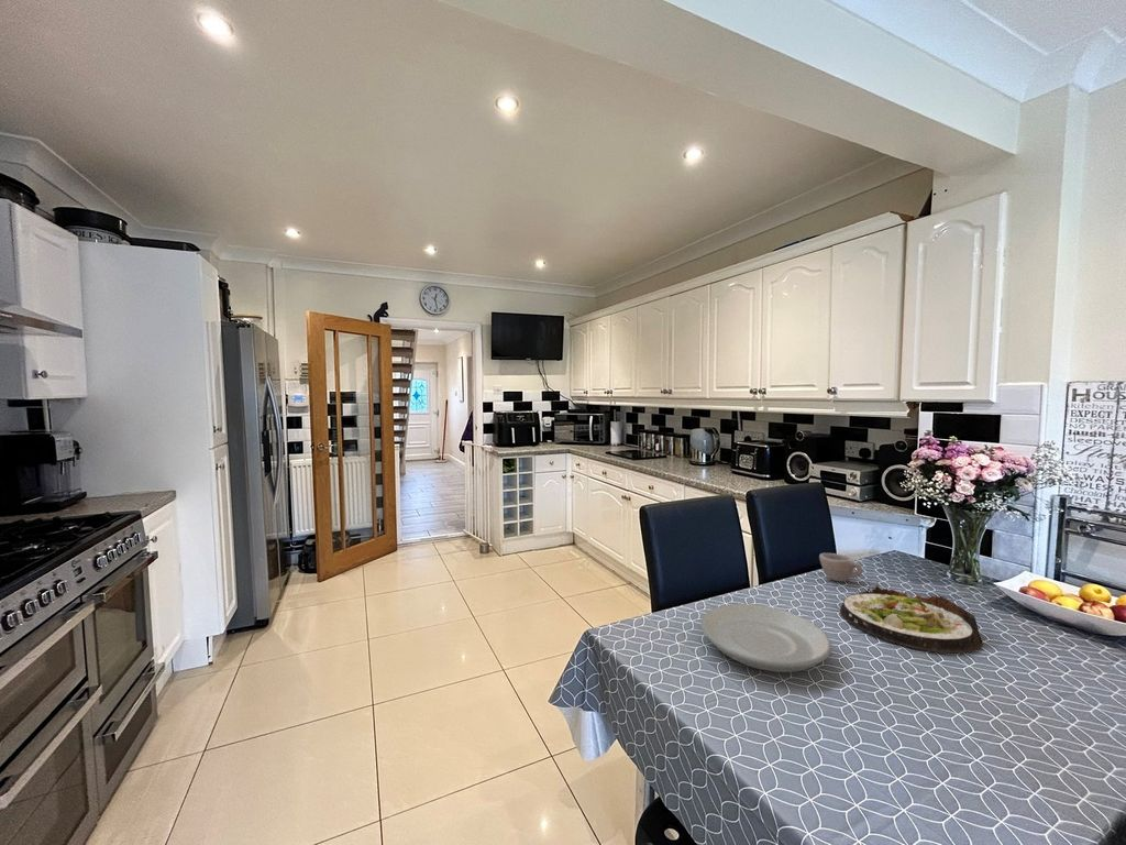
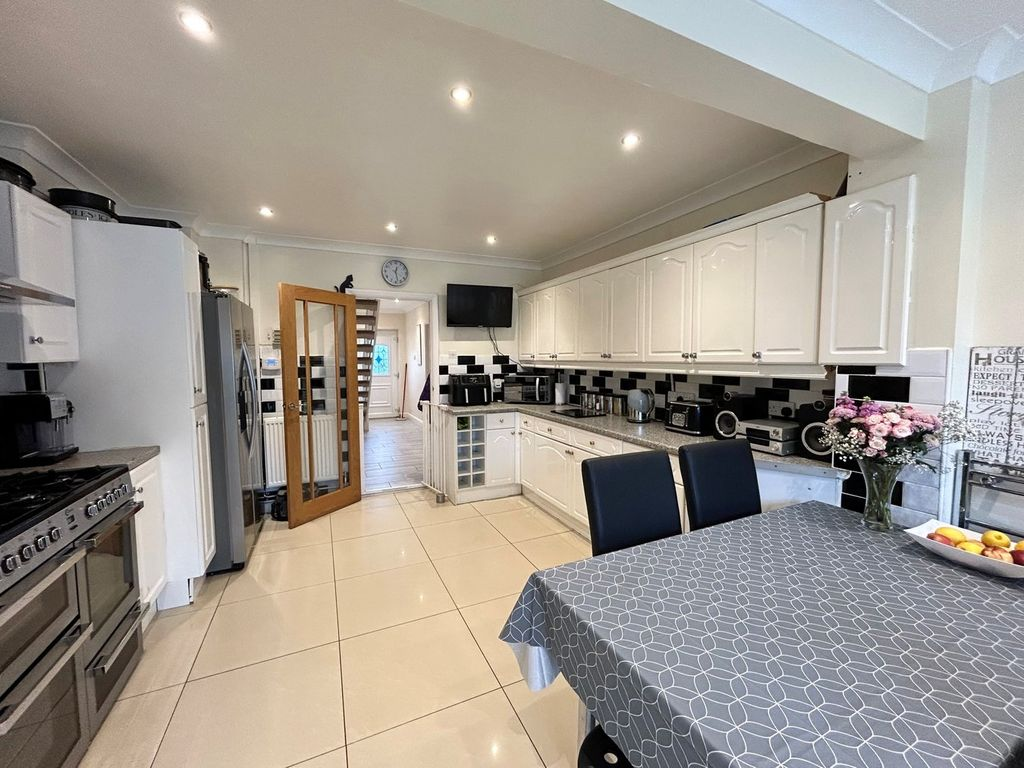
- cup (840, 568)
- plate (762, 638)
- salad plate (902, 613)
